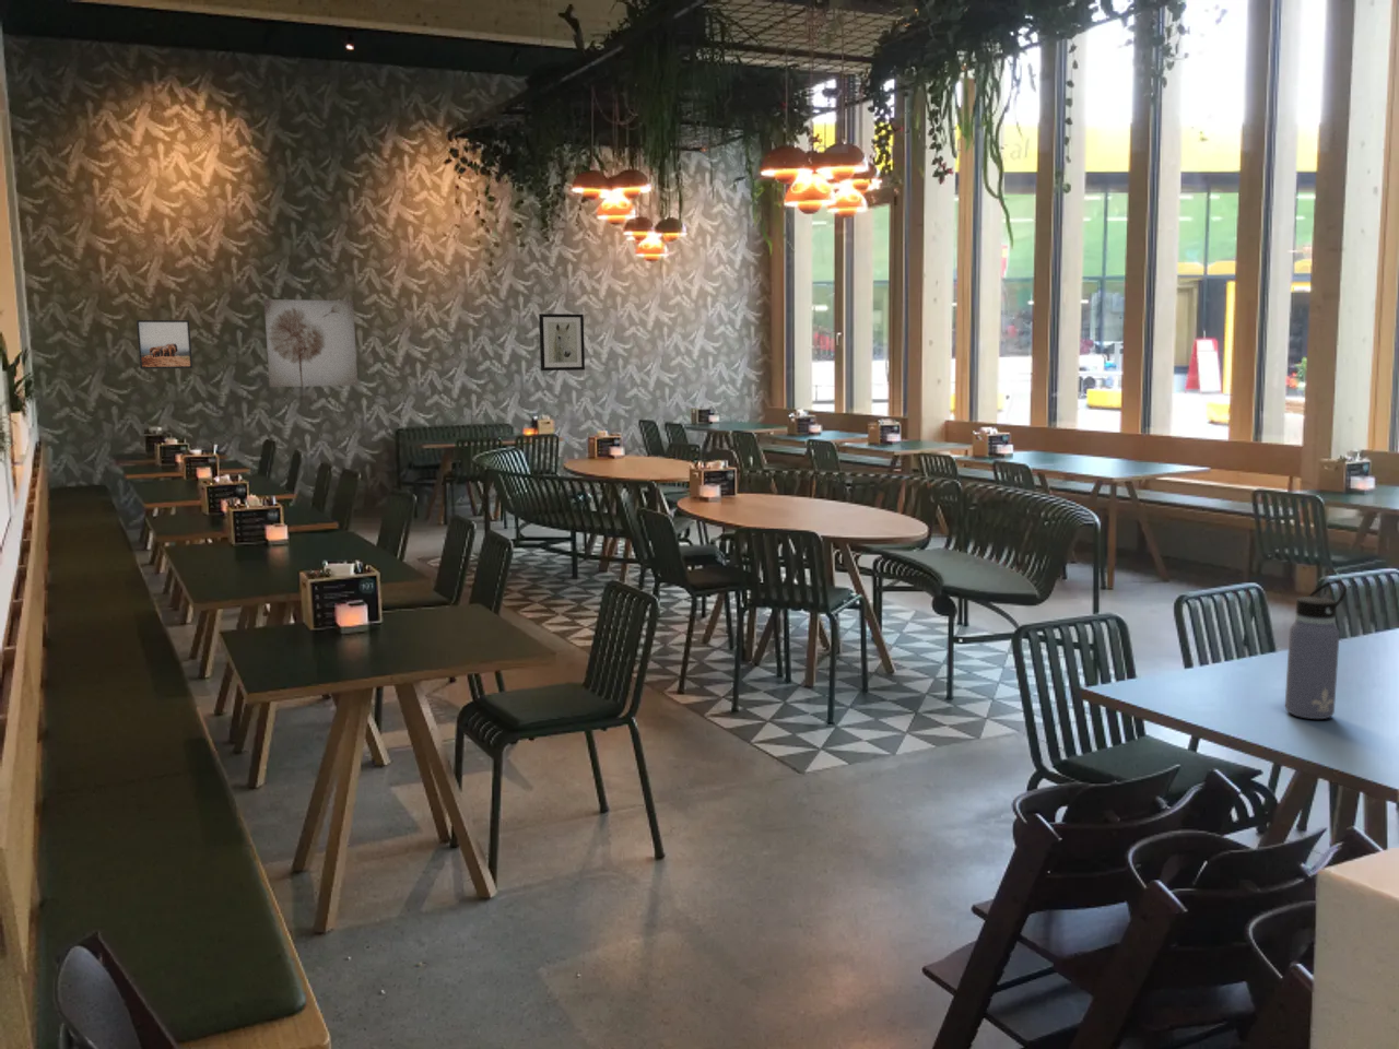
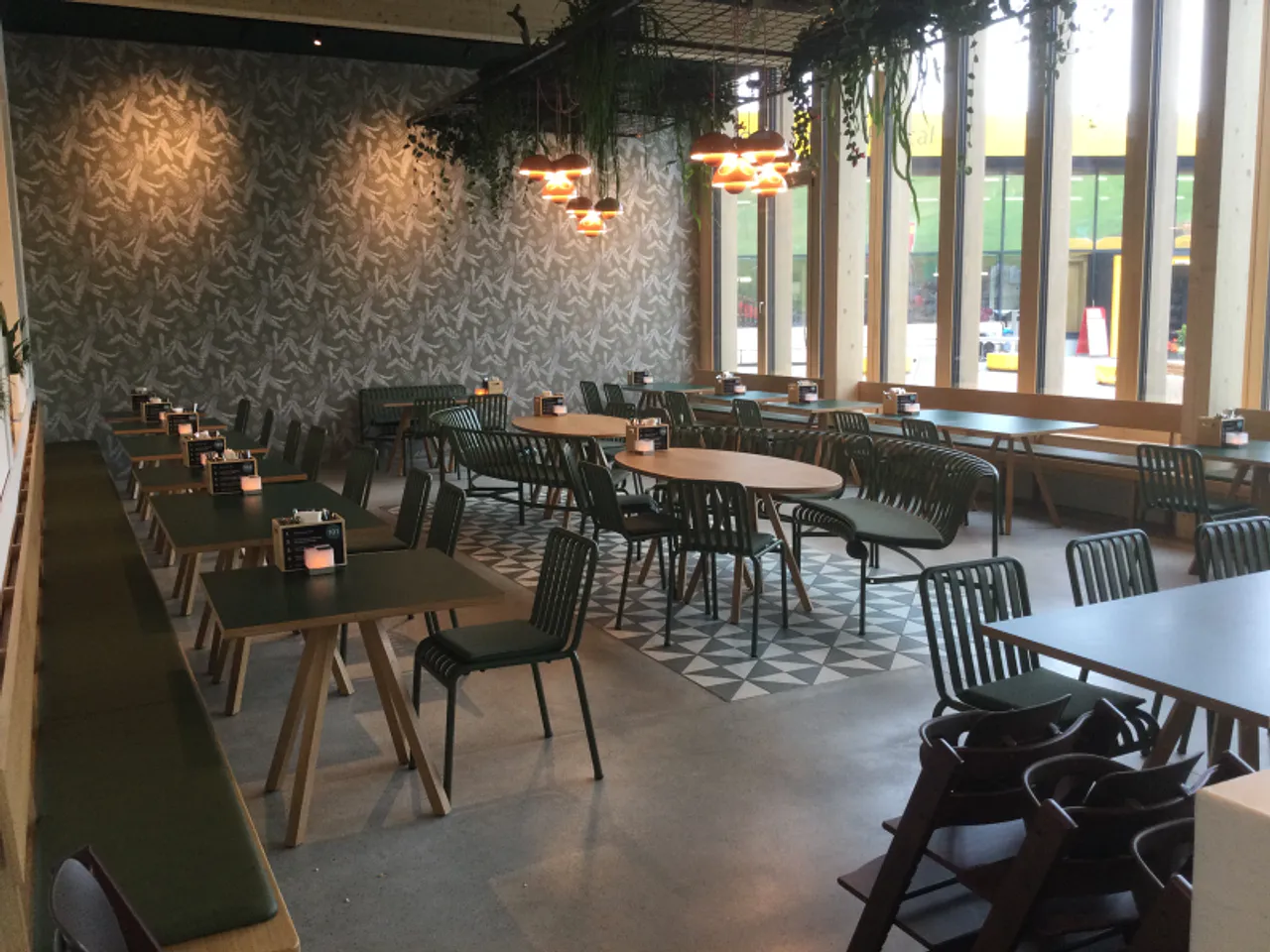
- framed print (164, 344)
- wall art (312, 343)
- wall art (562, 342)
- water bottle (1315, 648)
